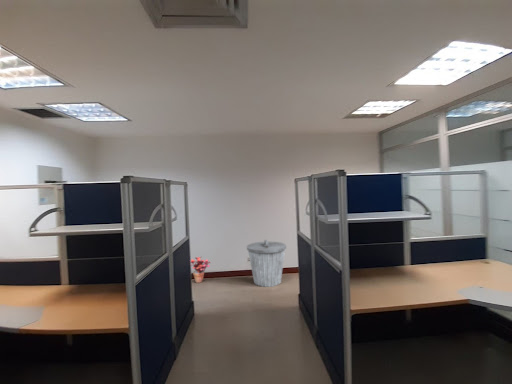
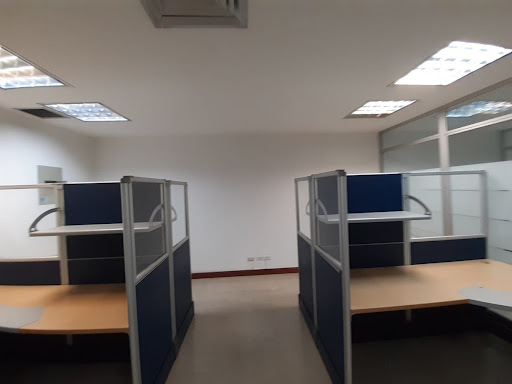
- trash can (266, 261)
- potted plant (200, 269)
